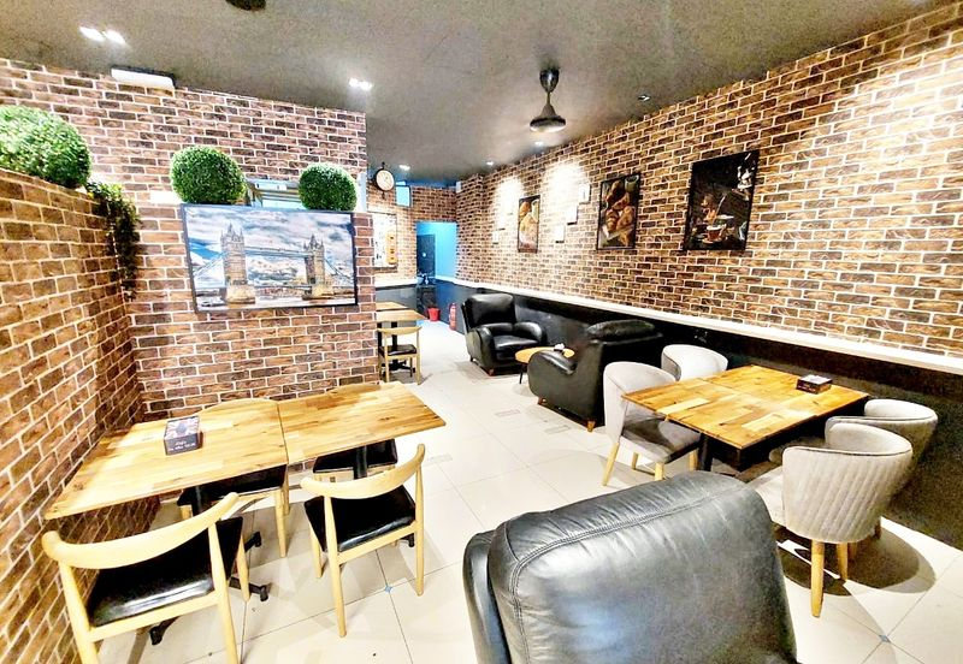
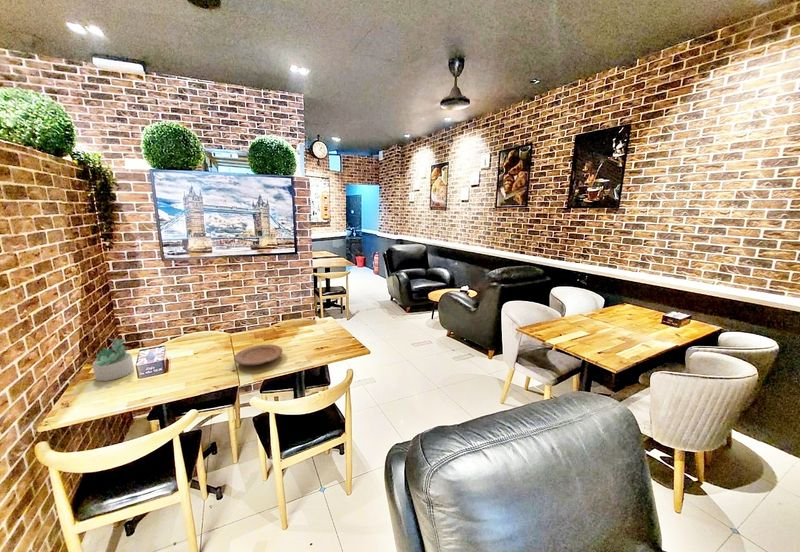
+ succulent plant (111, 356)
+ plate (259, 356)
